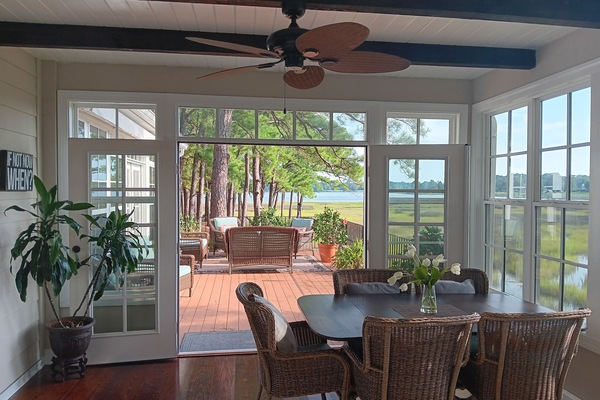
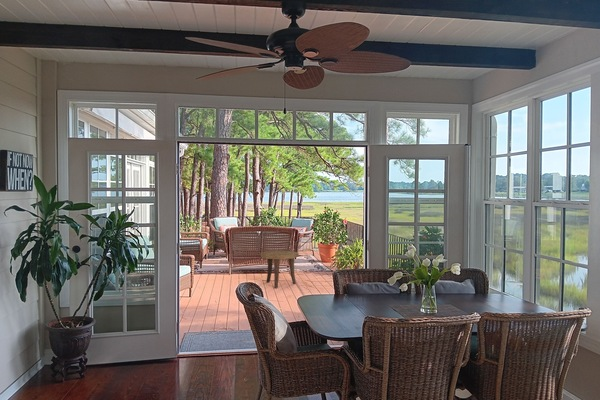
+ side table (278, 268)
